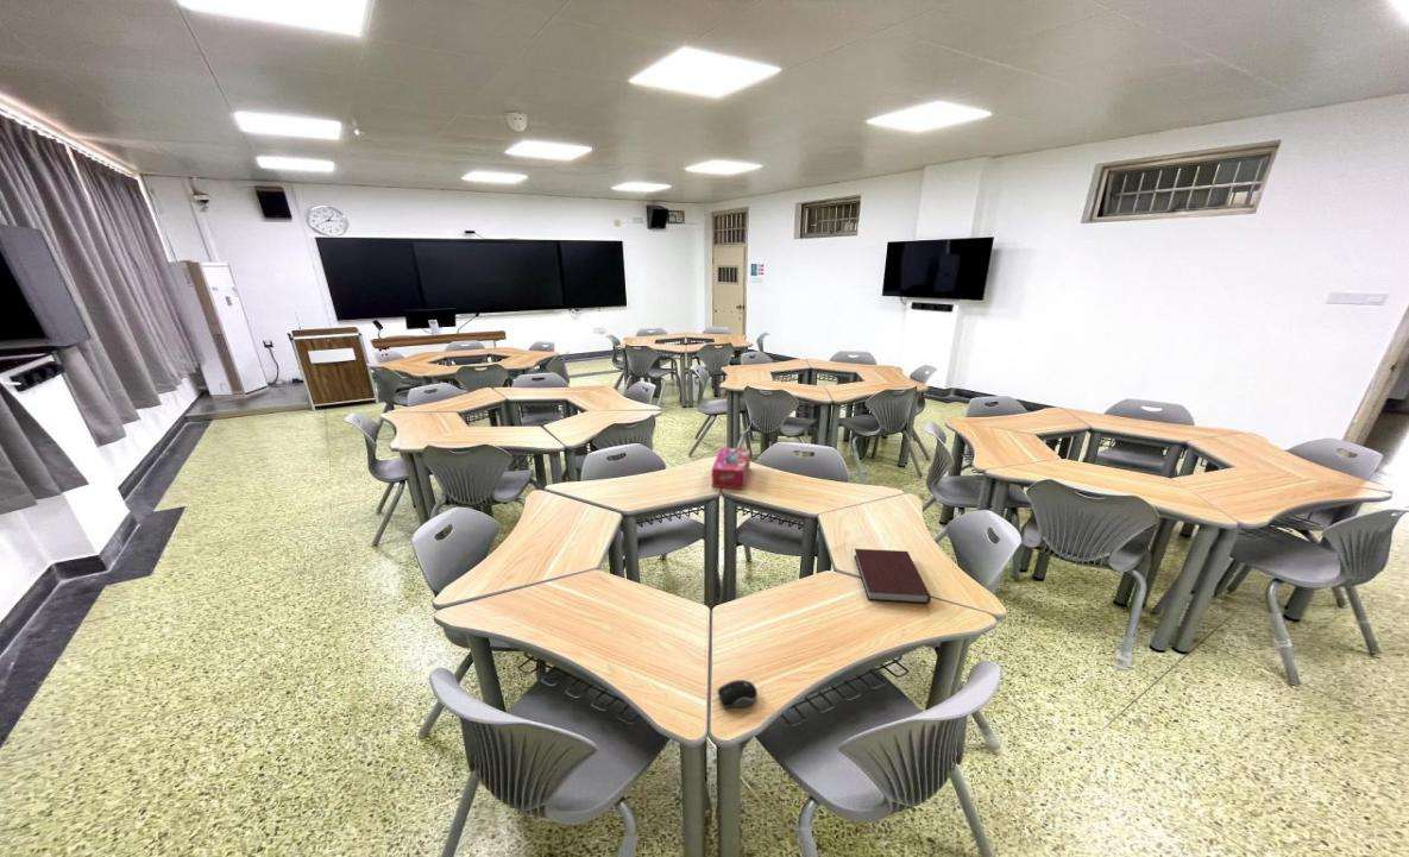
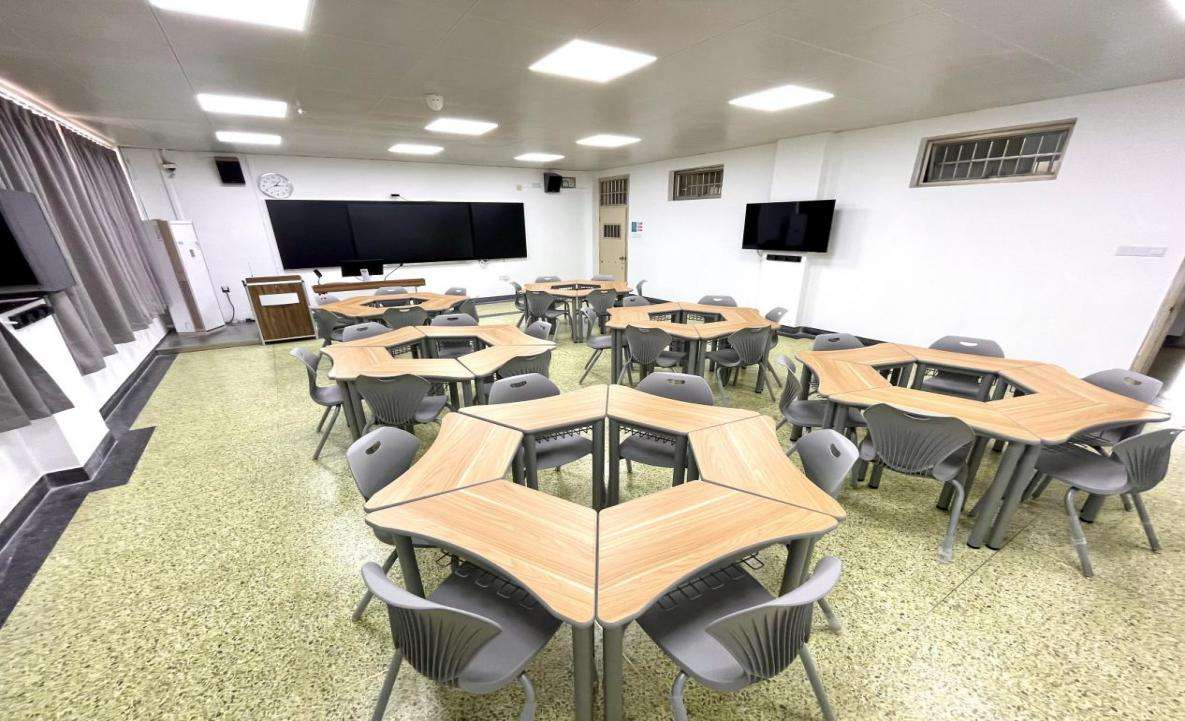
- tissue box (731, 467)
- notebook (888, 573)
- computer mouse (737, 691)
